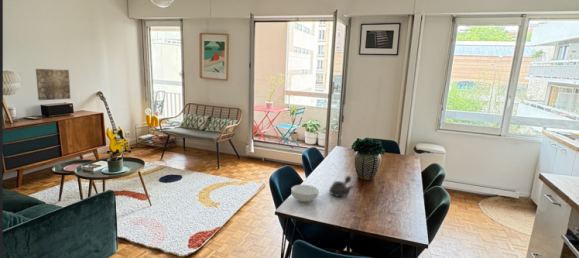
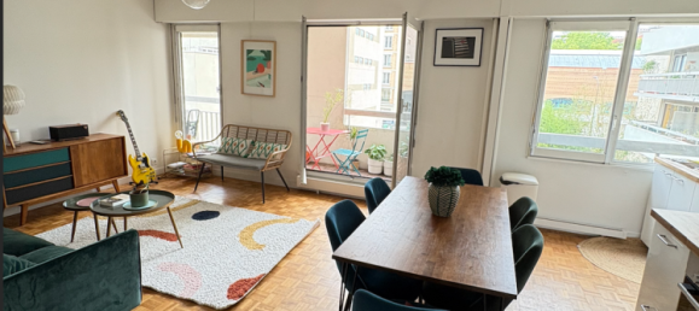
- teapot (343, 186)
- wall art (54, 84)
- cereal bowl (304, 194)
